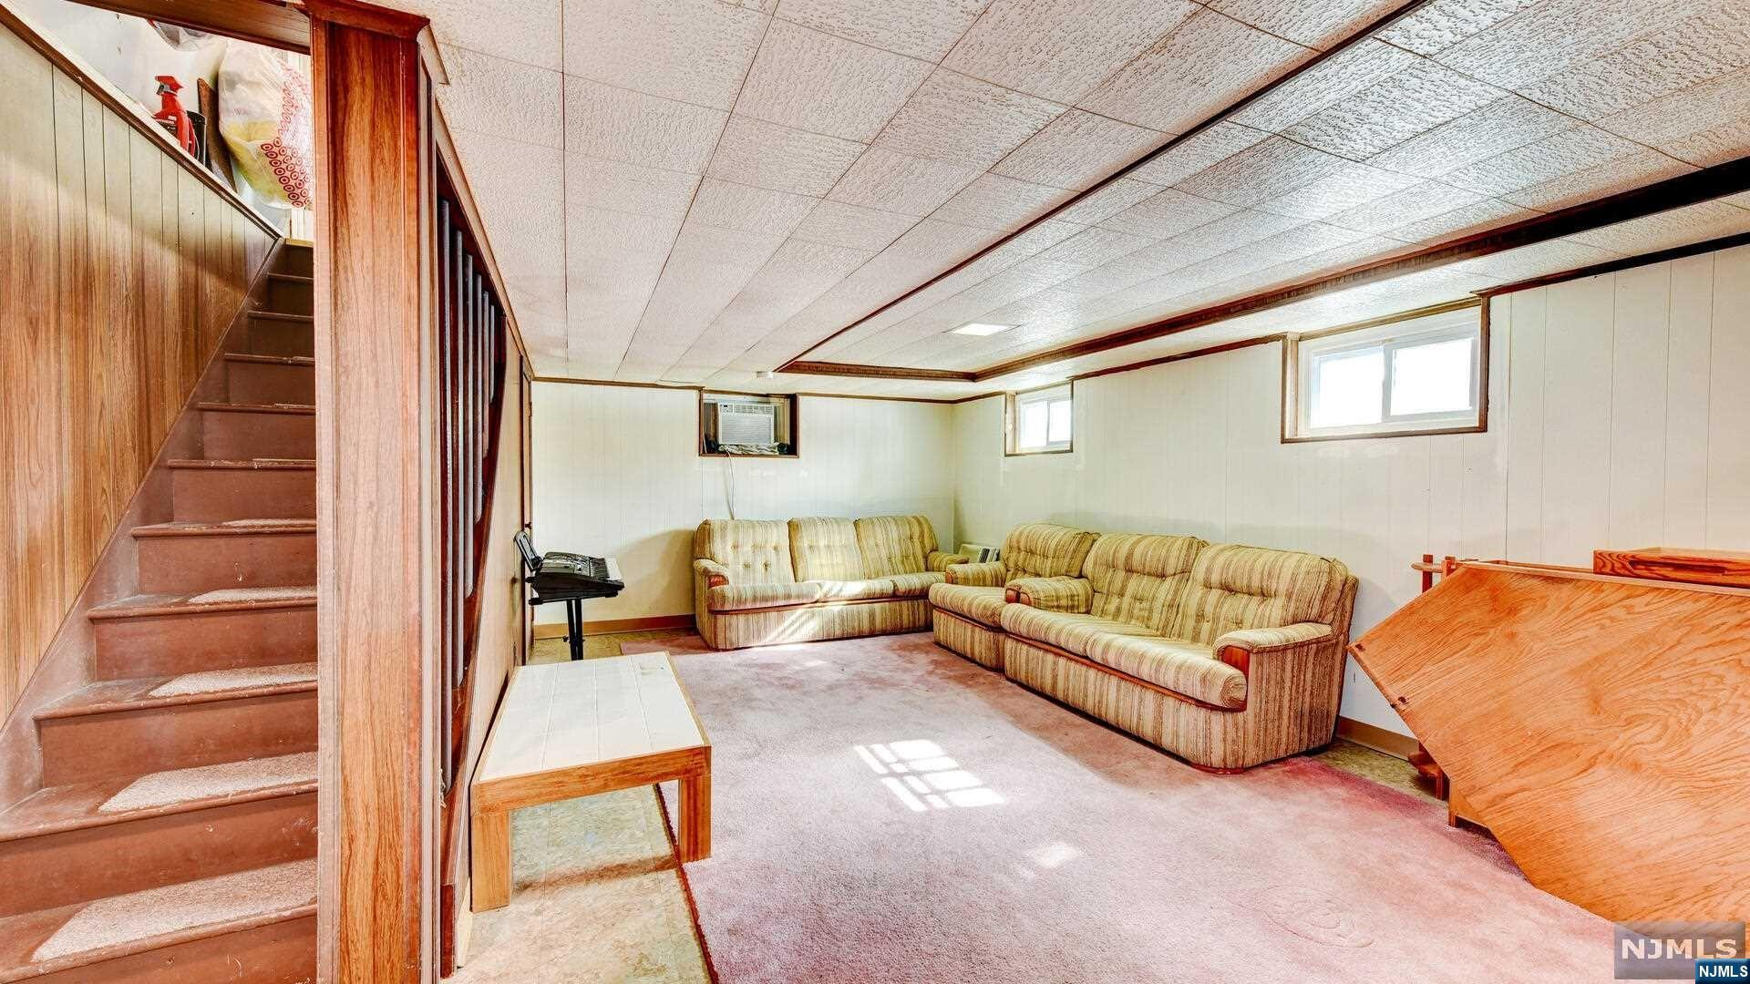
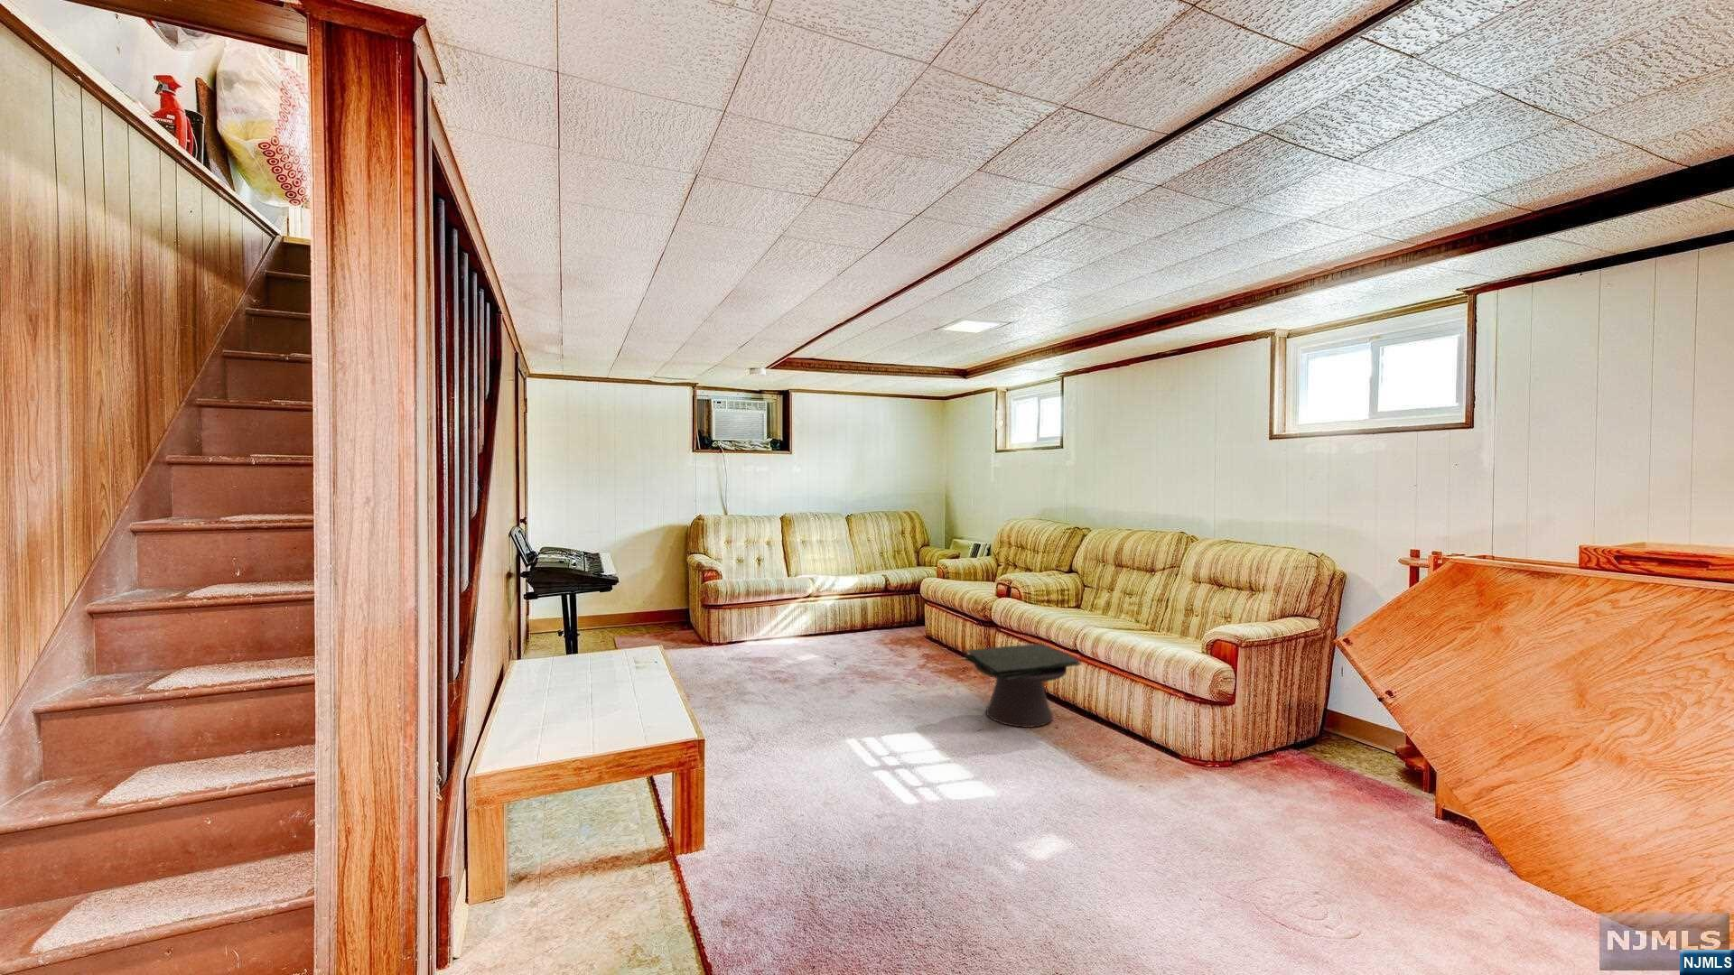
+ side table (1021, 685)
